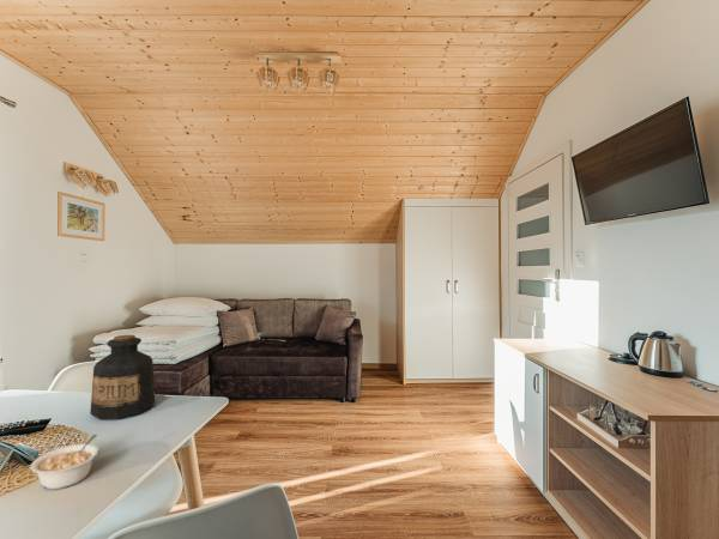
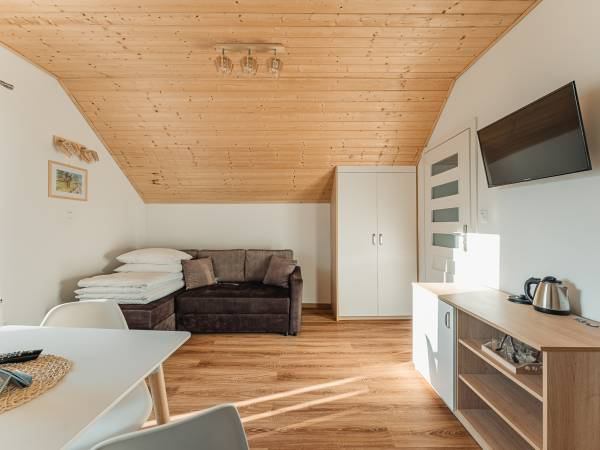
- legume (66, 464)
- bottle (123, 373)
